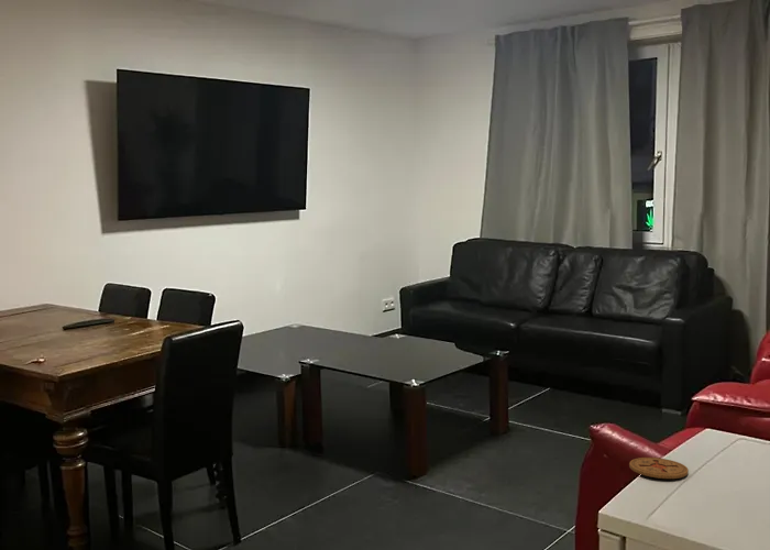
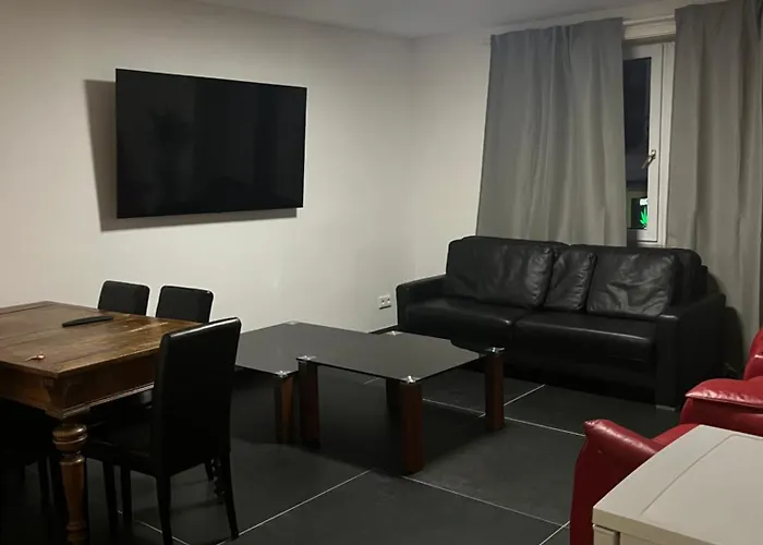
- coaster (658, 468)
